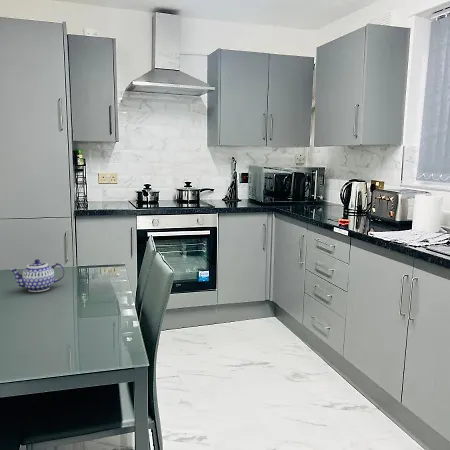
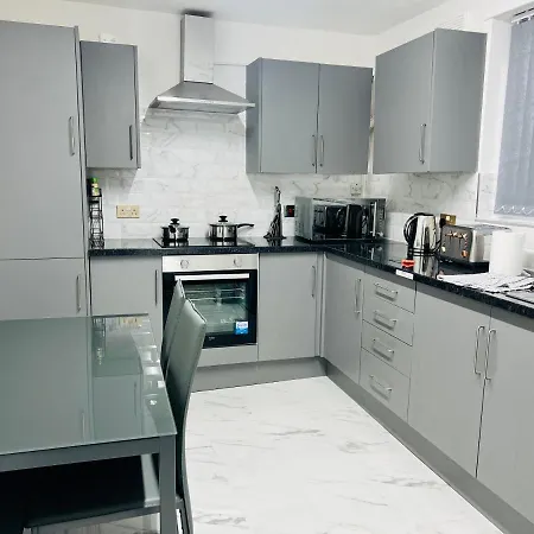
- teapot (37, 274)
